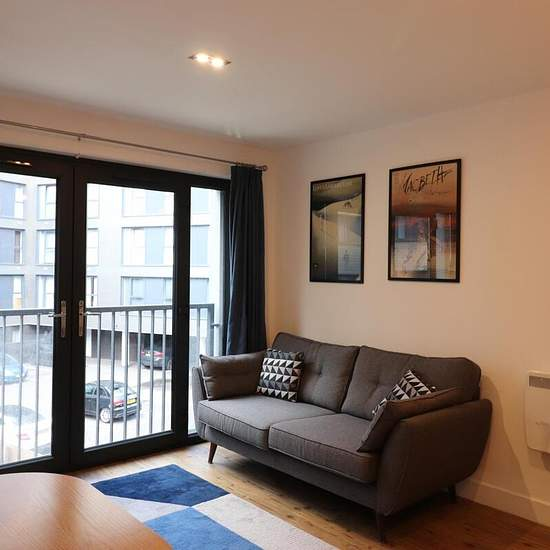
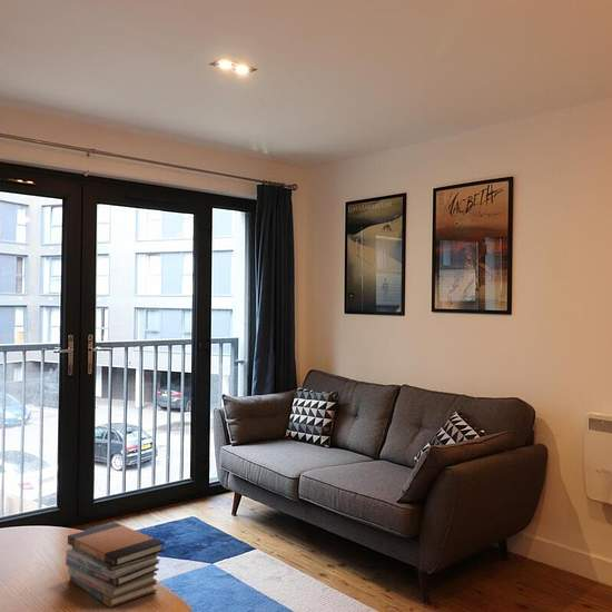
+ book stack (112, 561)
